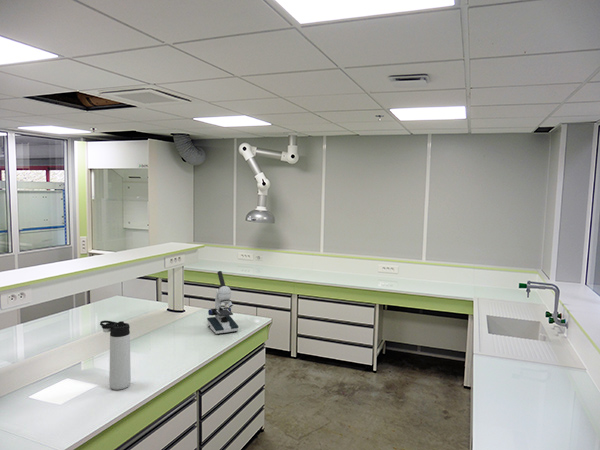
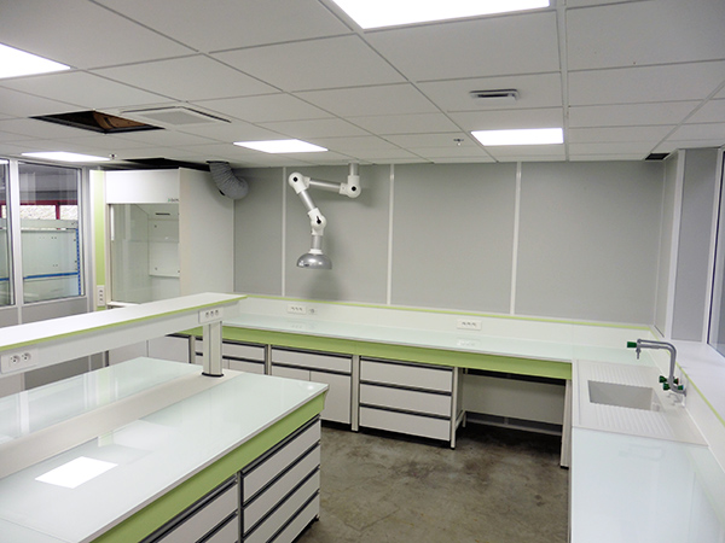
- thermos bottle (115, 354)
- microscope (222, 301)
